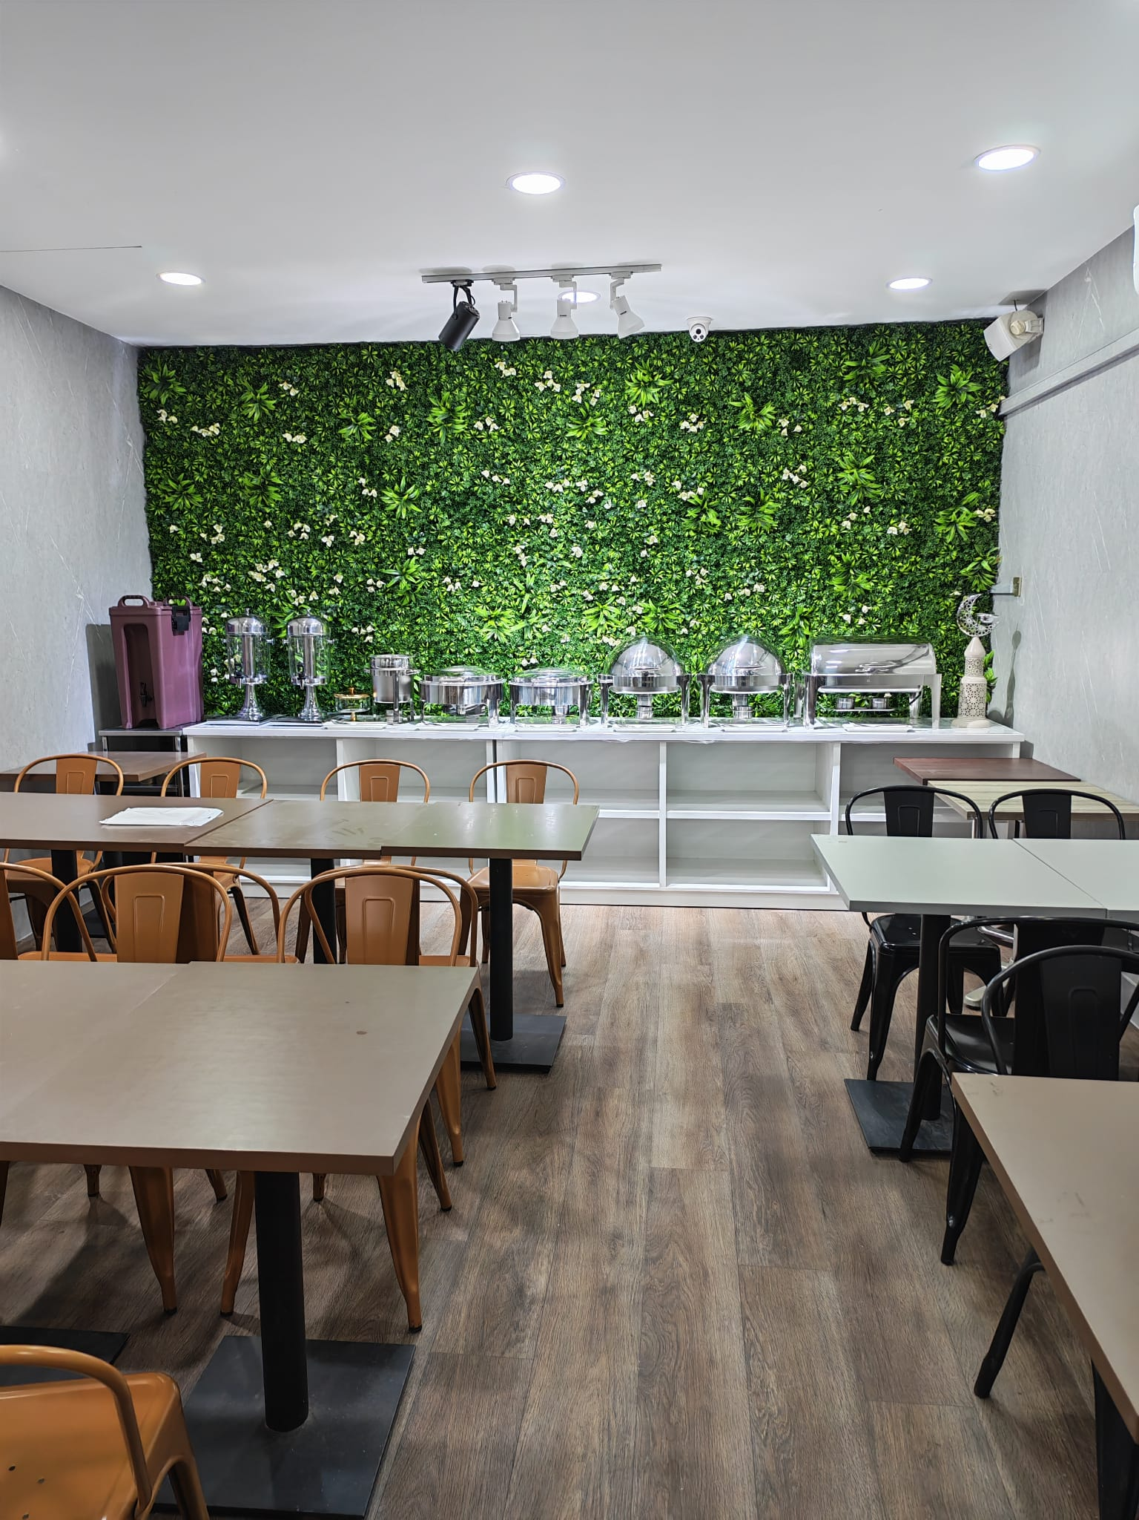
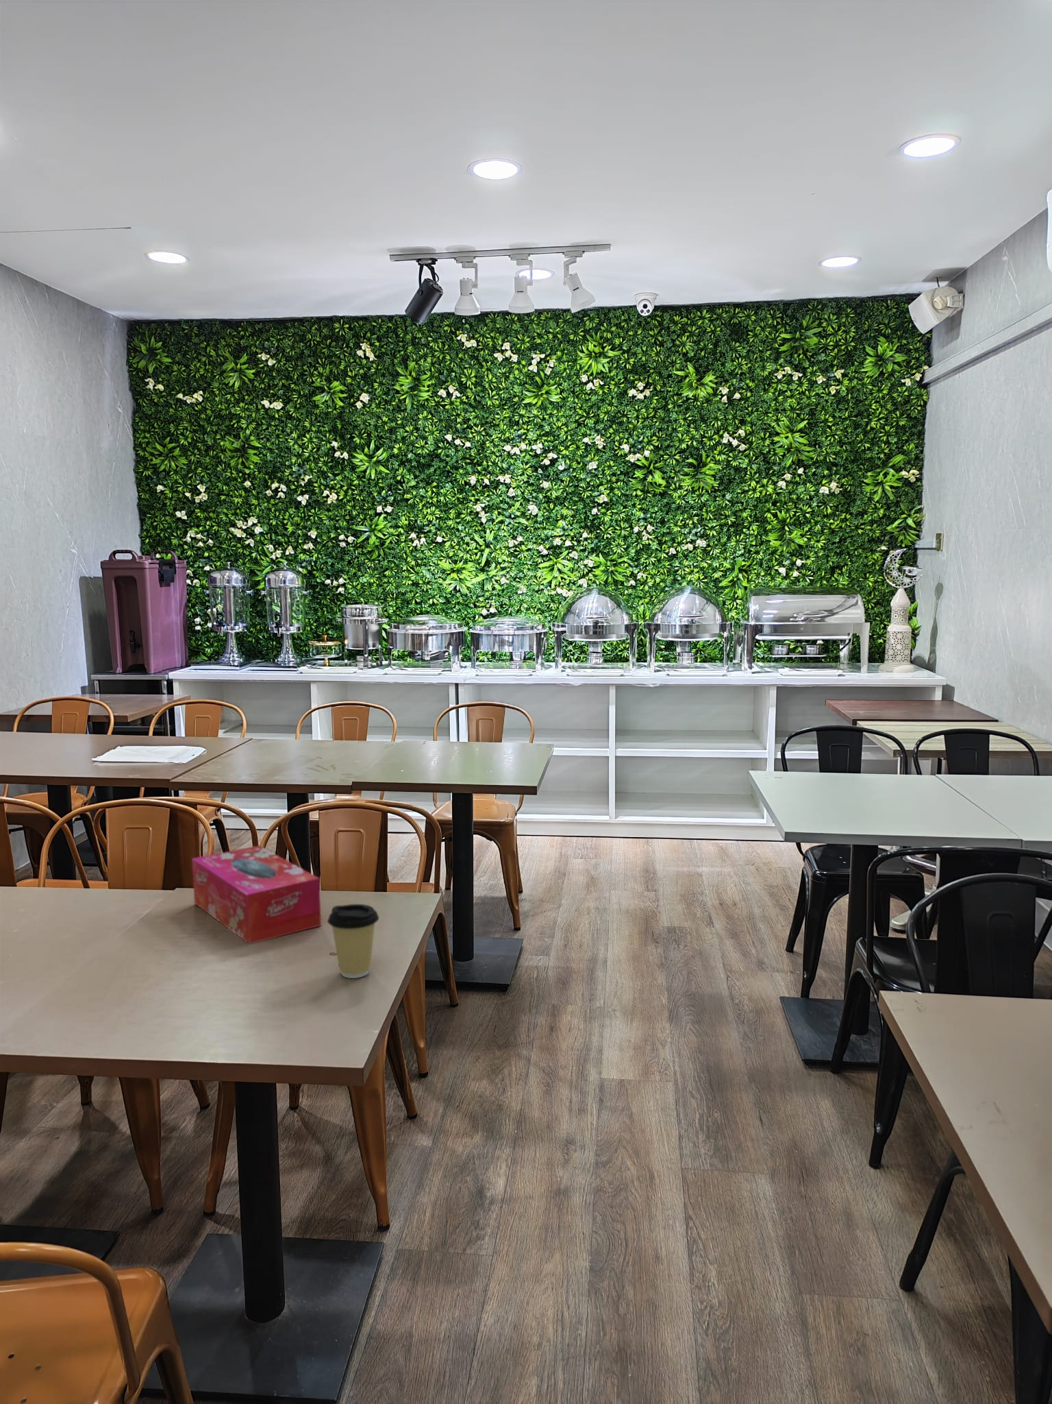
+ coffee cup (354, 941)
+ tissue box (254, 891)
